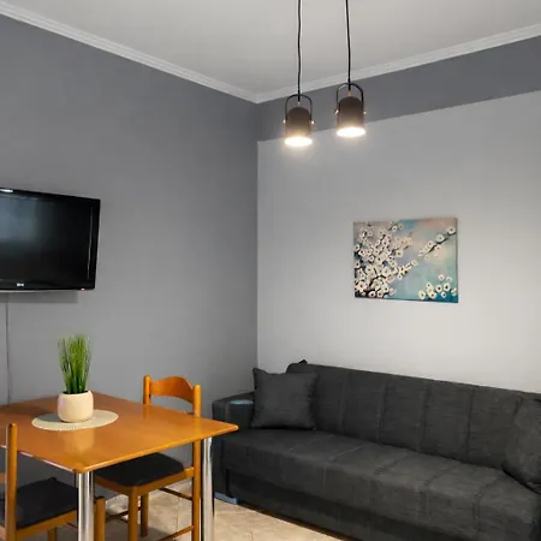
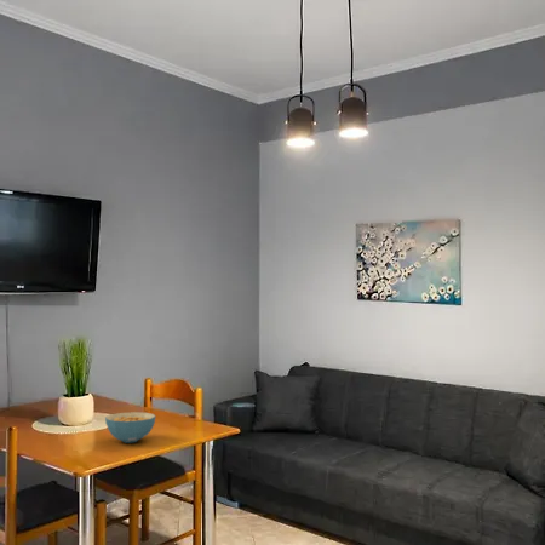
+ cereal bowl (130, 429)
